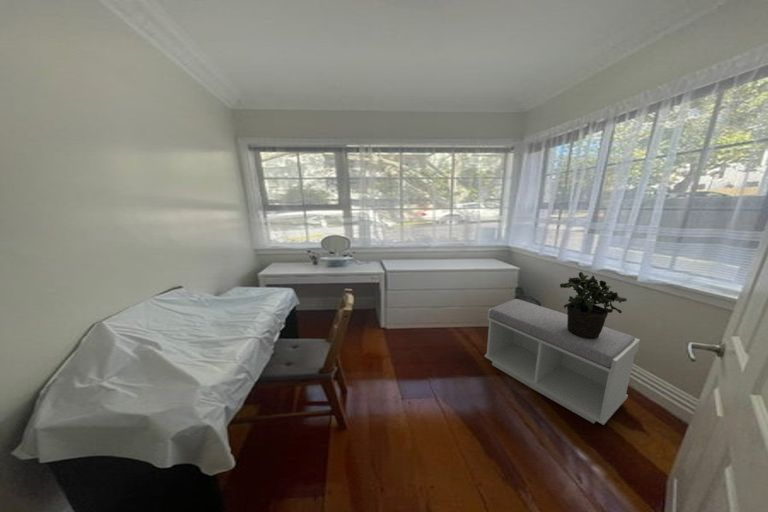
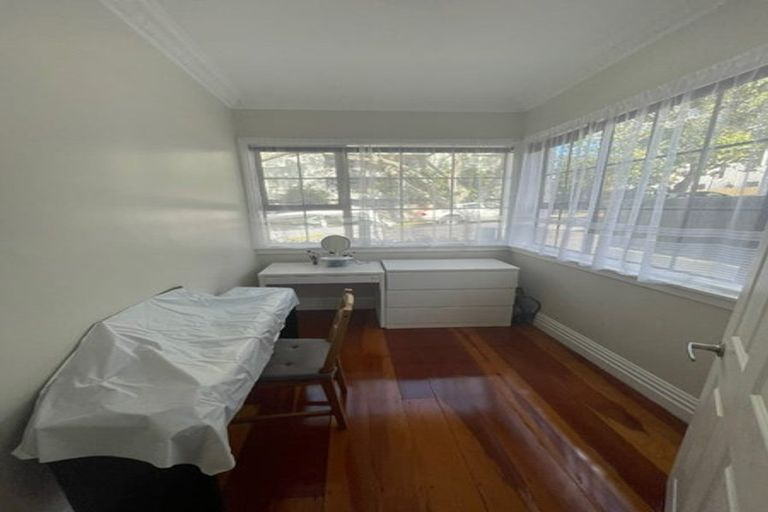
- bench (550, 351)
- potted plant (584, 302)
